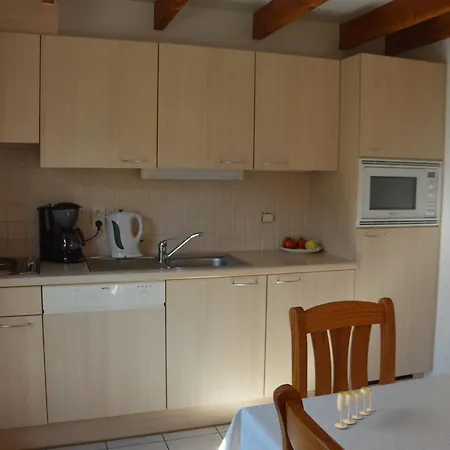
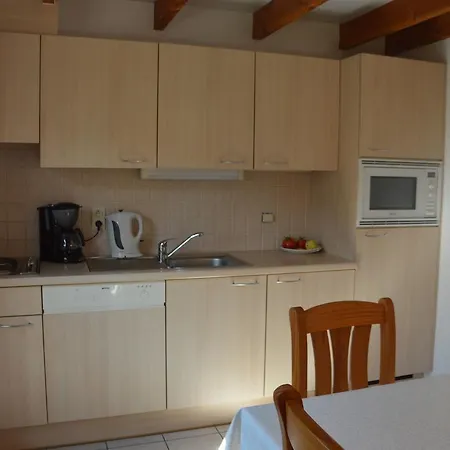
- candle (356, 401)
